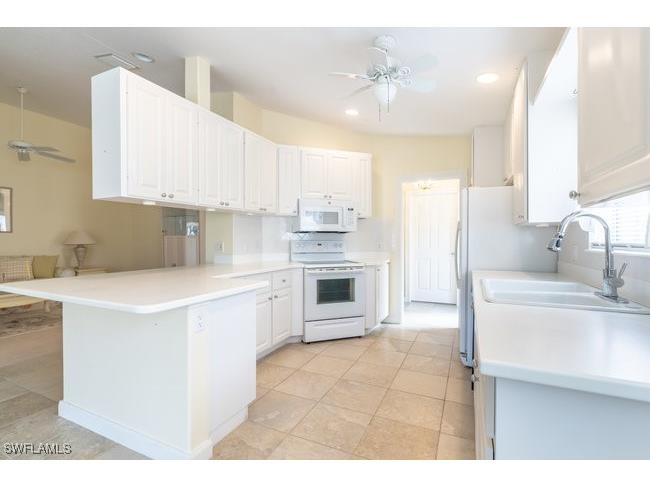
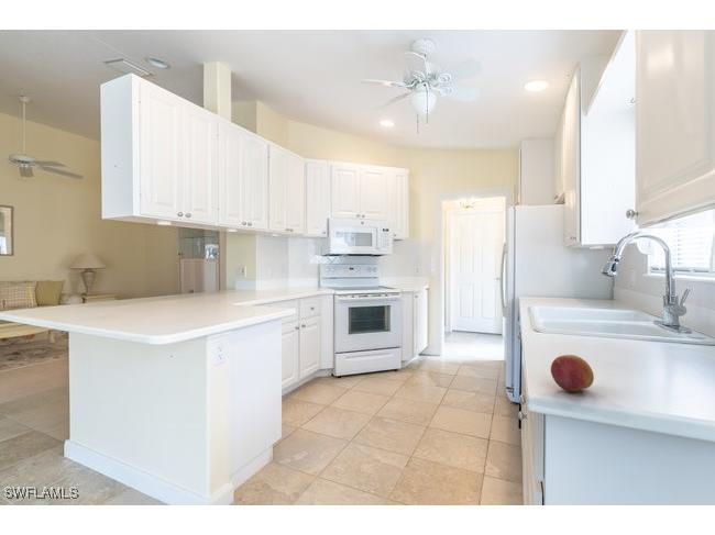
+ fruit (571, 371)
